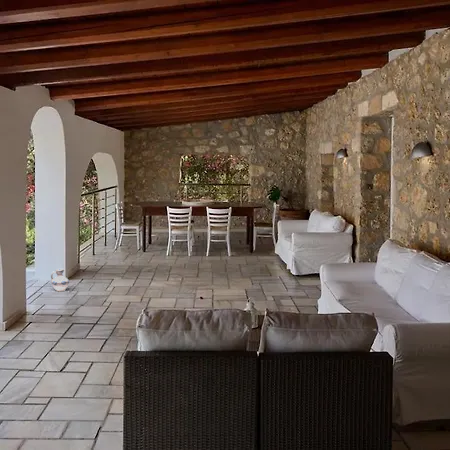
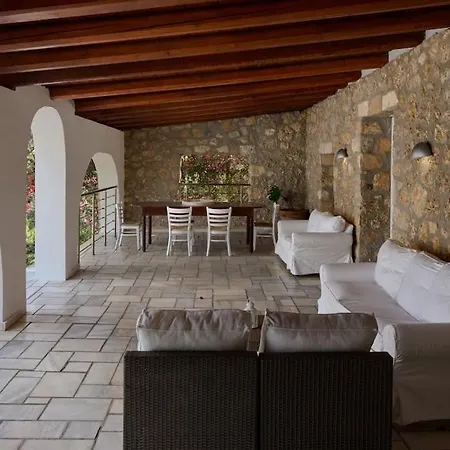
- ceramic jug (60, 279)
